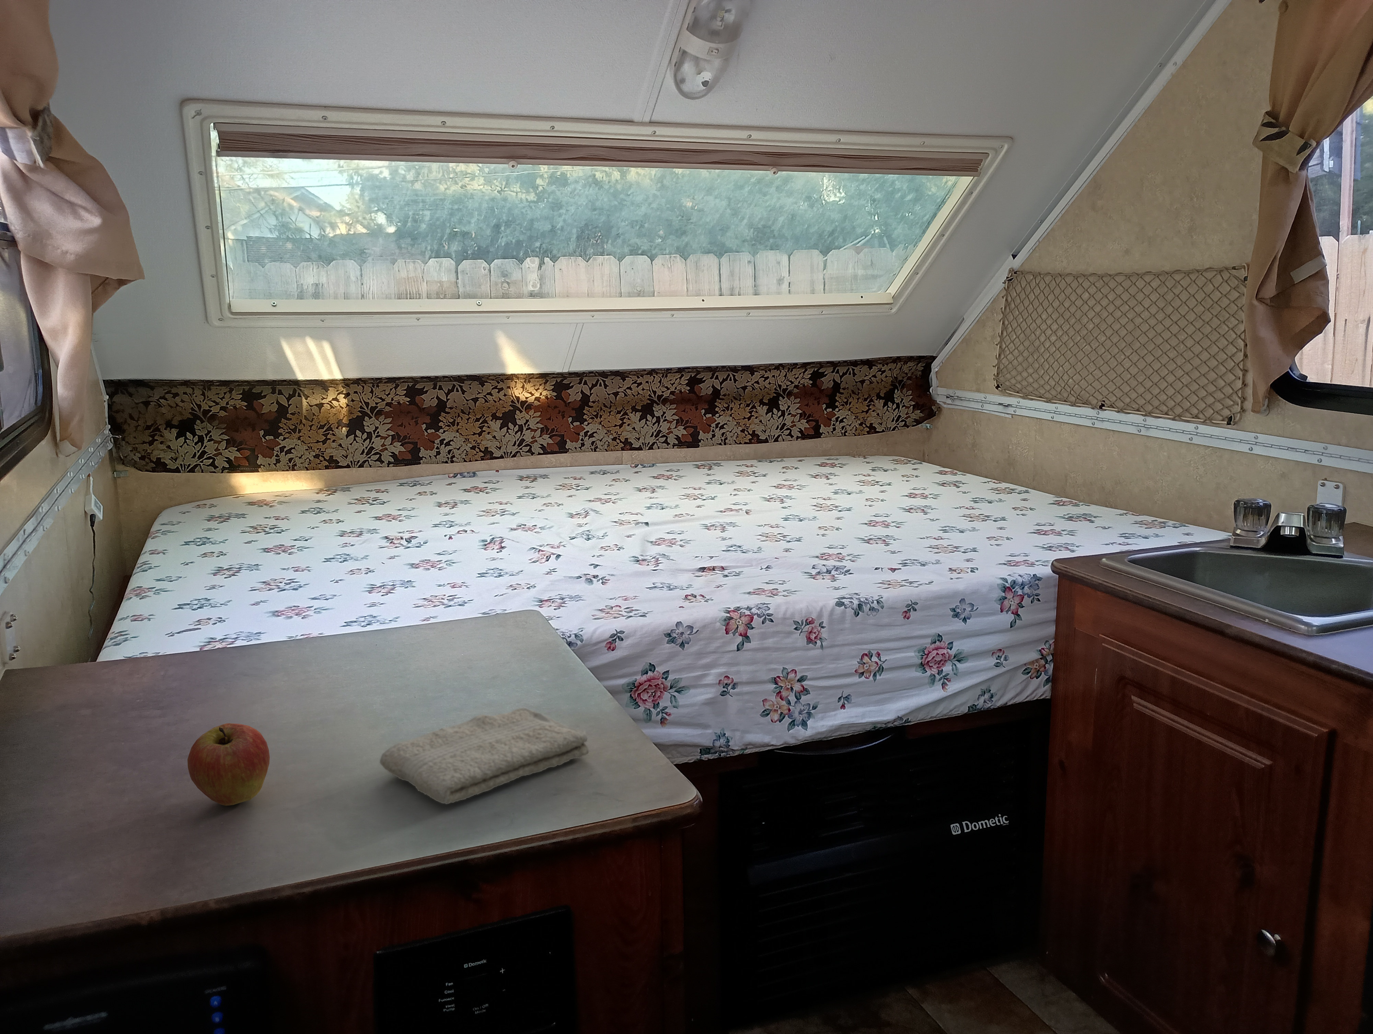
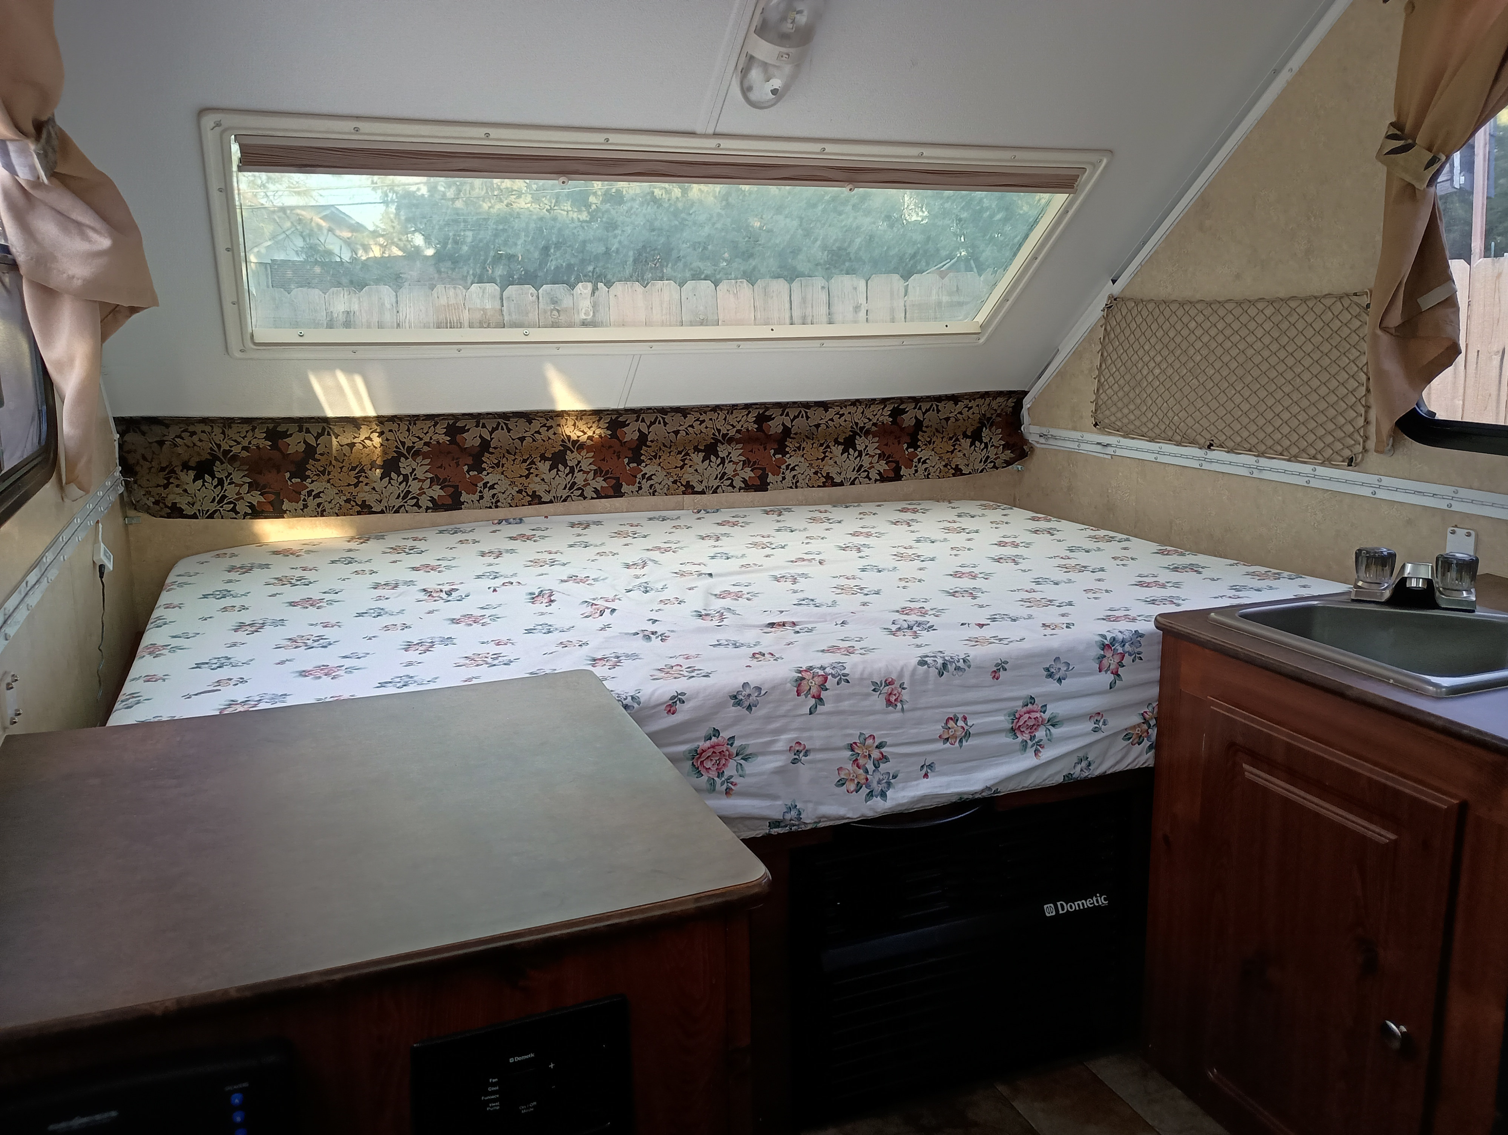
- washcloth (489, 751)
- fruit (229, 760)
